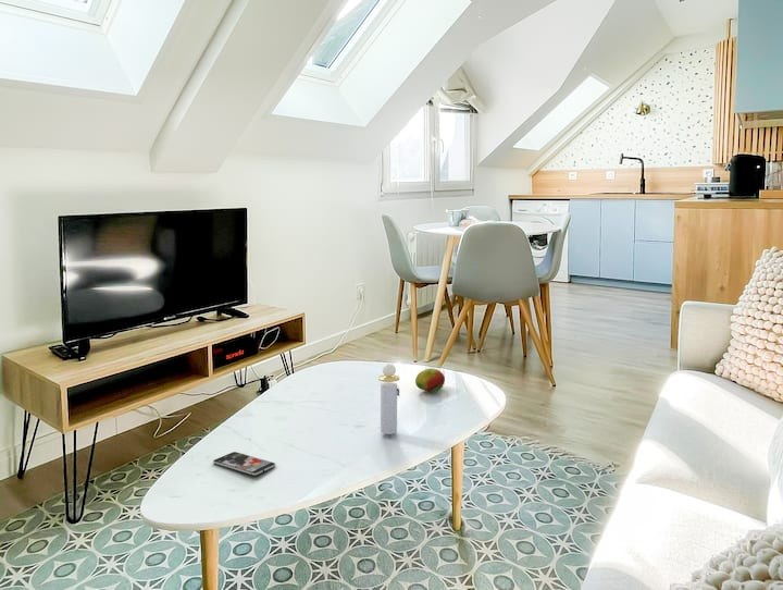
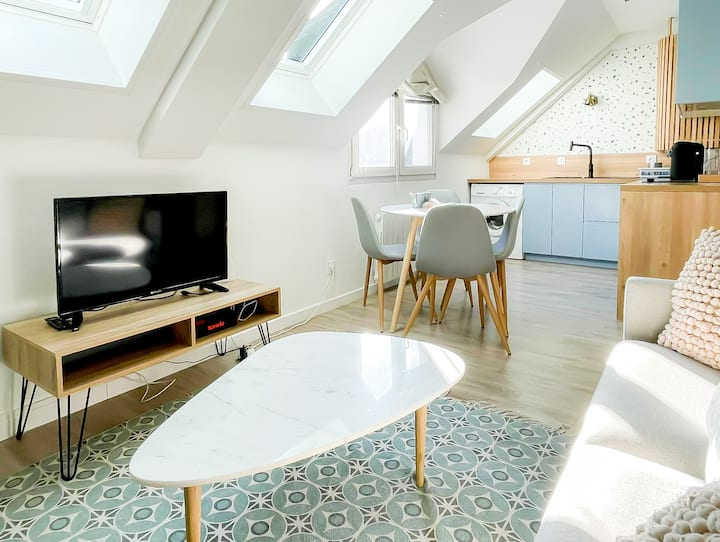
- perfume bottle (388, 398)
- fruit (430, 379)
- smartphone (244, 463)
